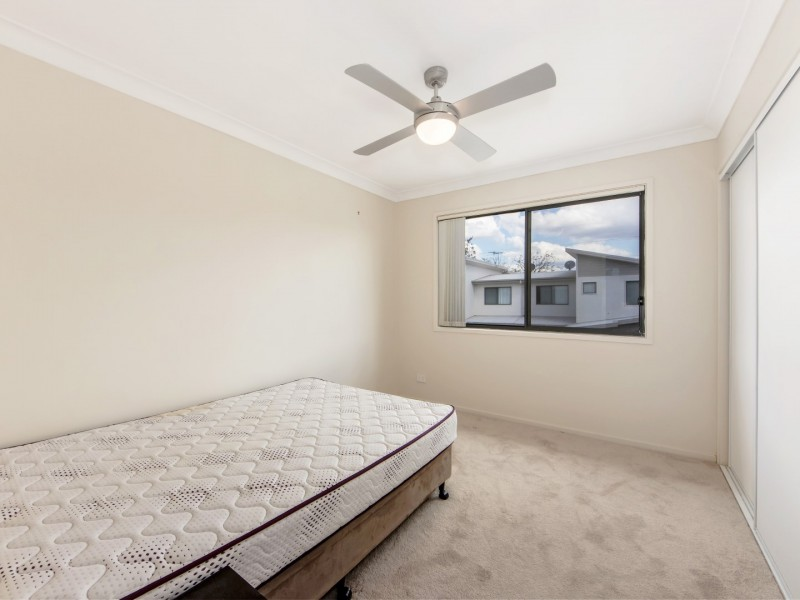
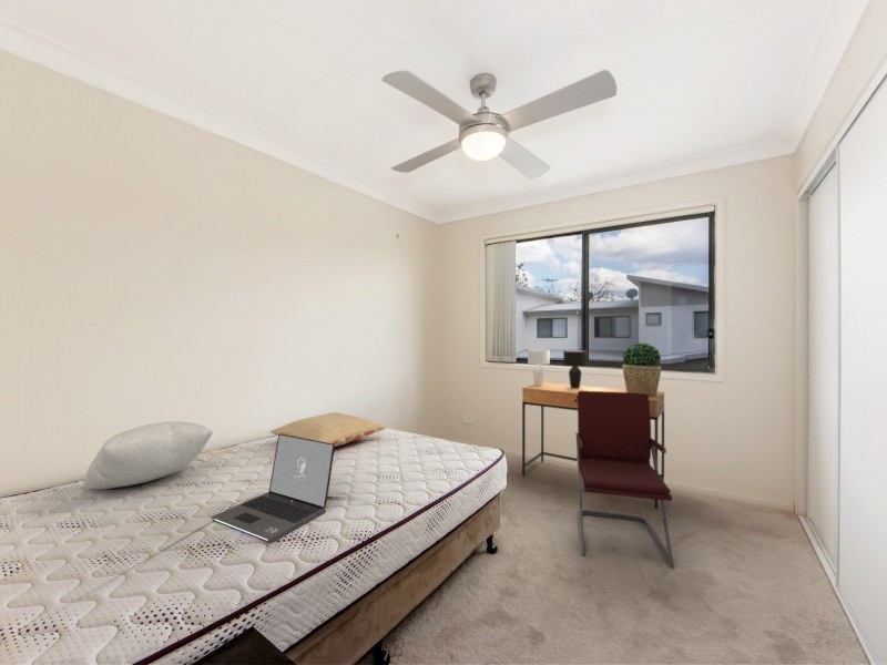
+ pillow (150, 452)
+ table lamp (563, 364)
+ potted plant (641, 368)
+ office chair (618, 467)
+ laptop (275, 480)
+ desk (575, 458)
+ pillow (329, 429)
